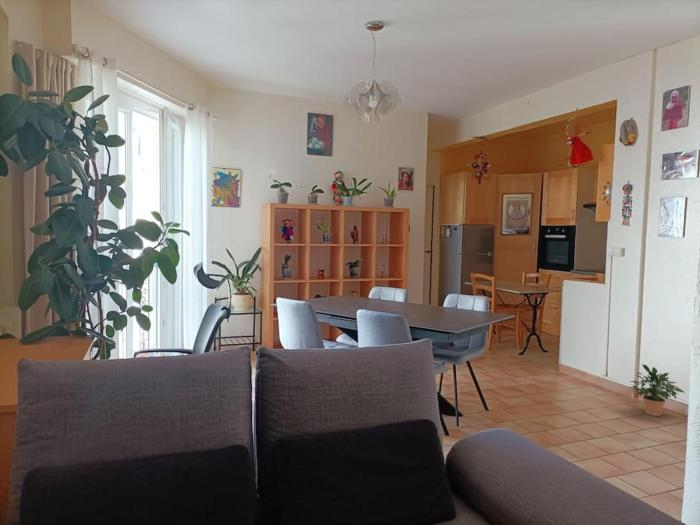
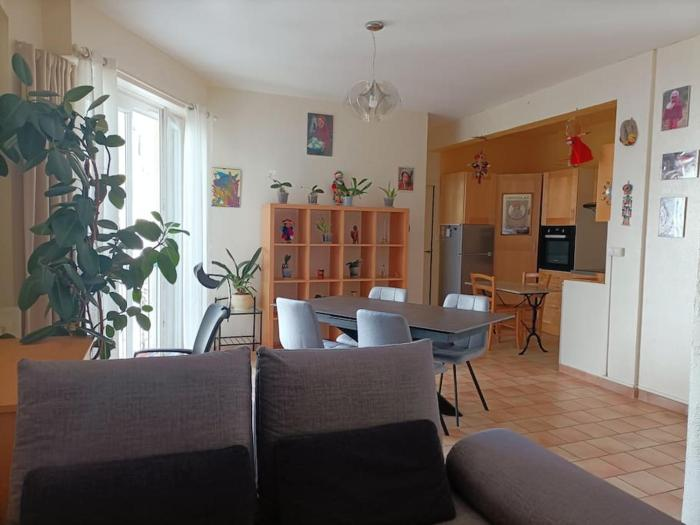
- potted plant (657, 391)
